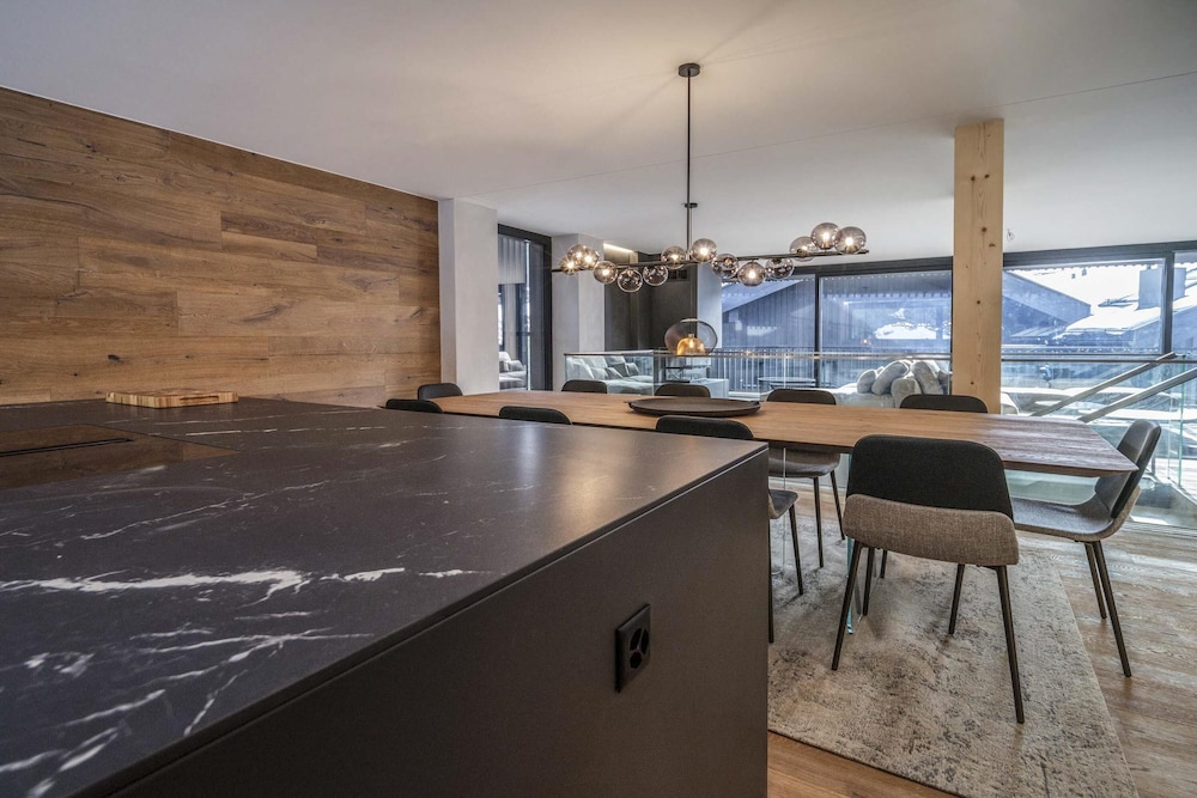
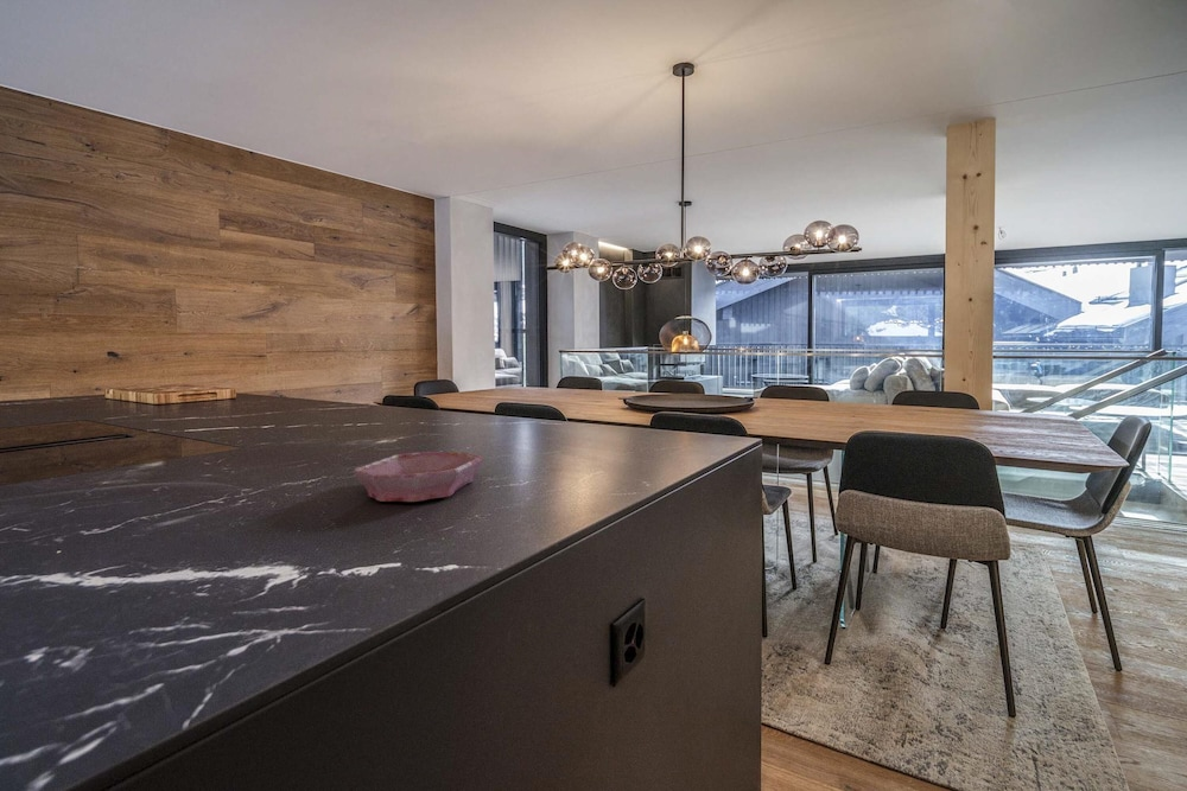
+ bowl (423, 473)
